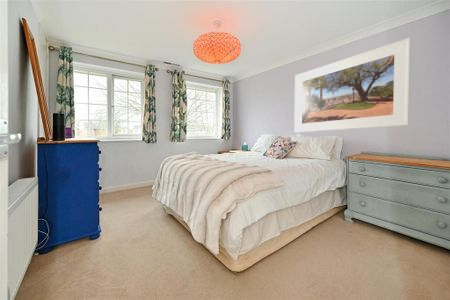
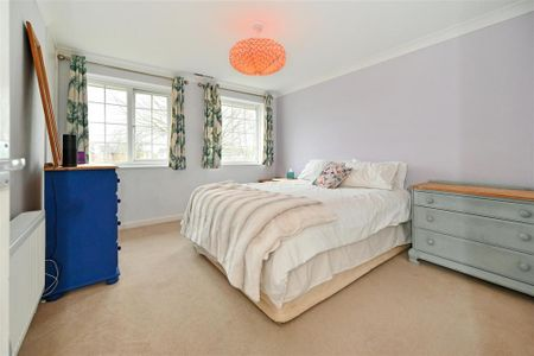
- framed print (340, 95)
